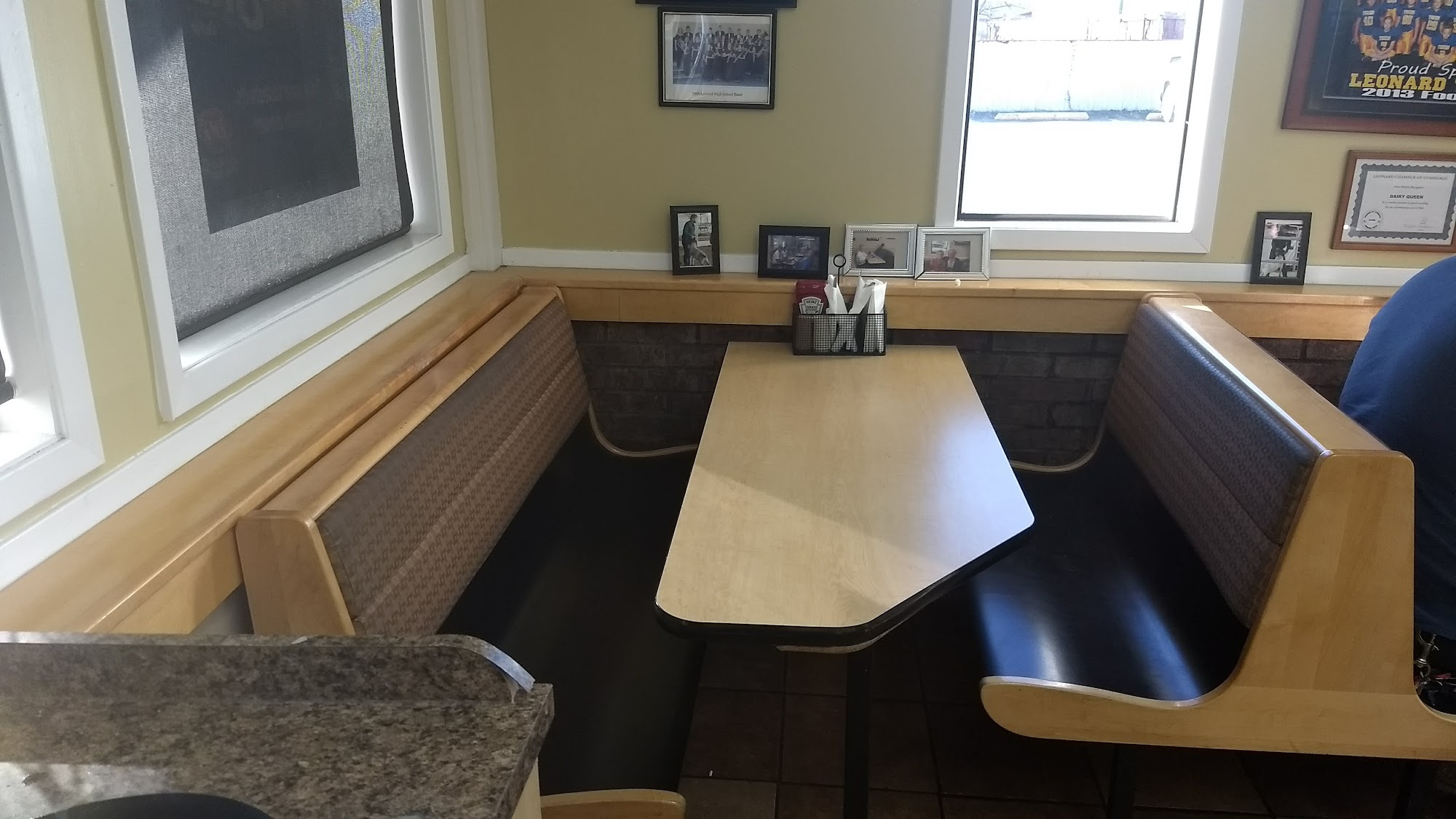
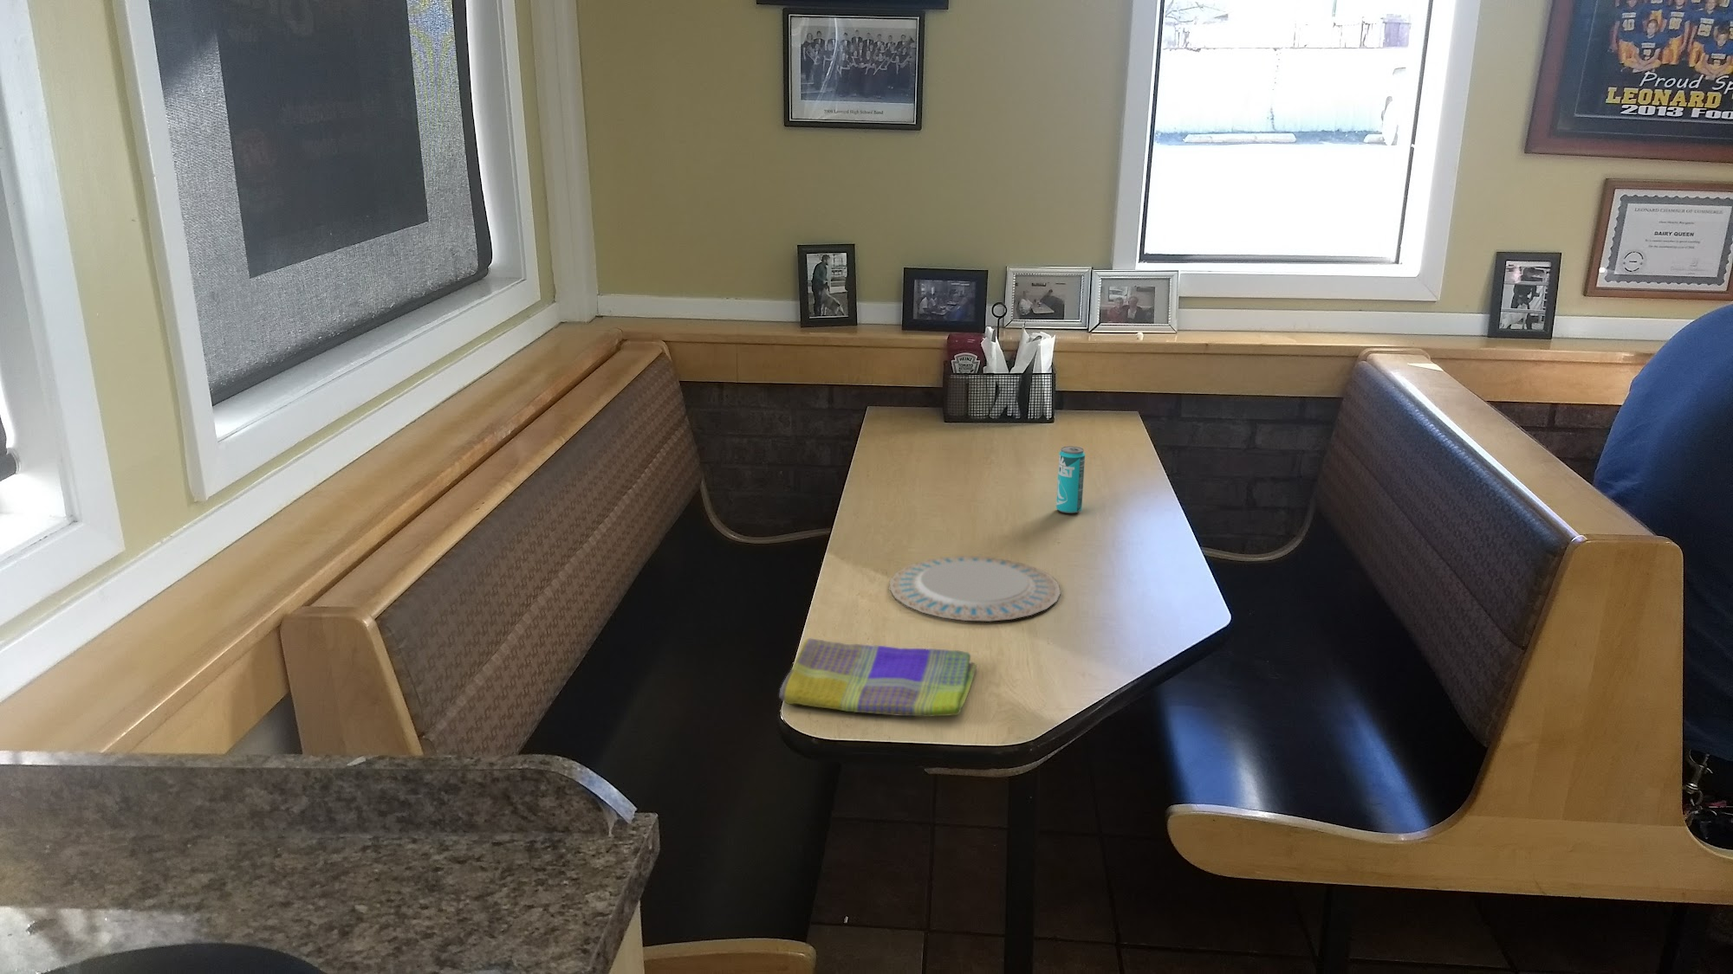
+ chinaware (974, 583)
+ beverage can (1070, 479)
+ dish towel (877, 677)
